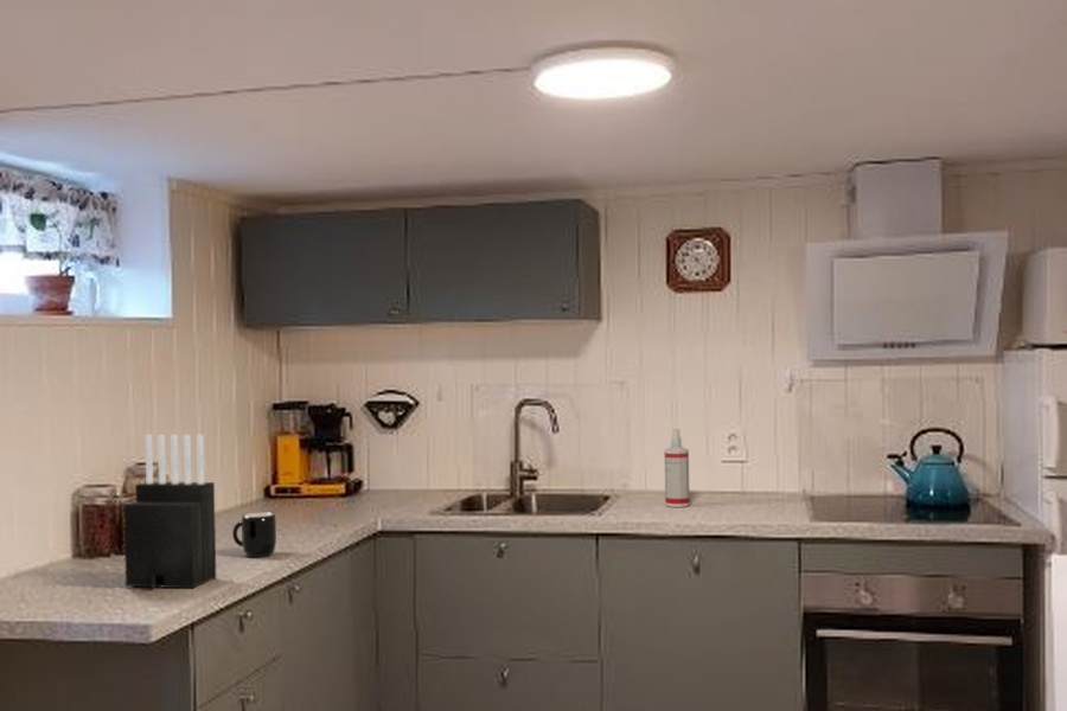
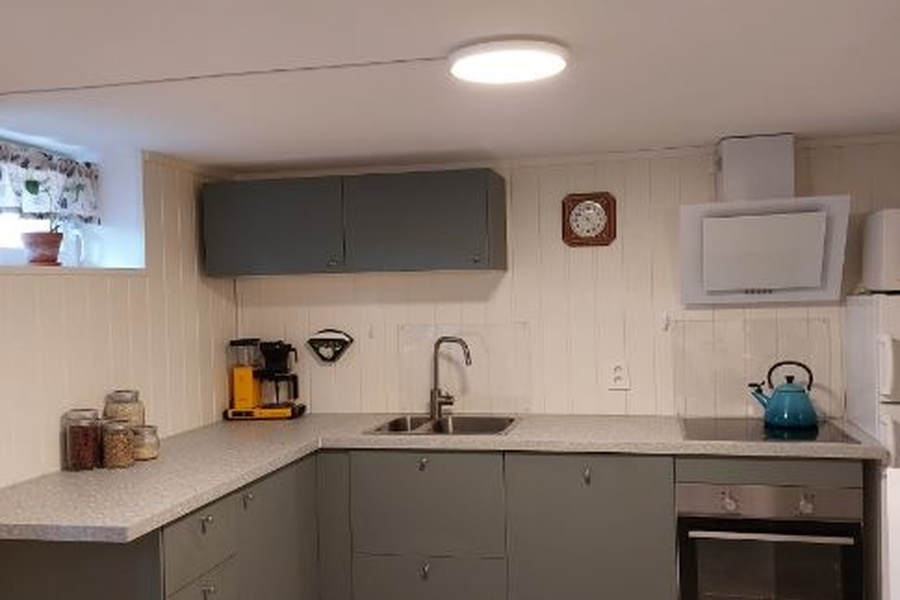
- spray bottle (676, 467)
- knife block (167, 510)
- mug (254, 534)
